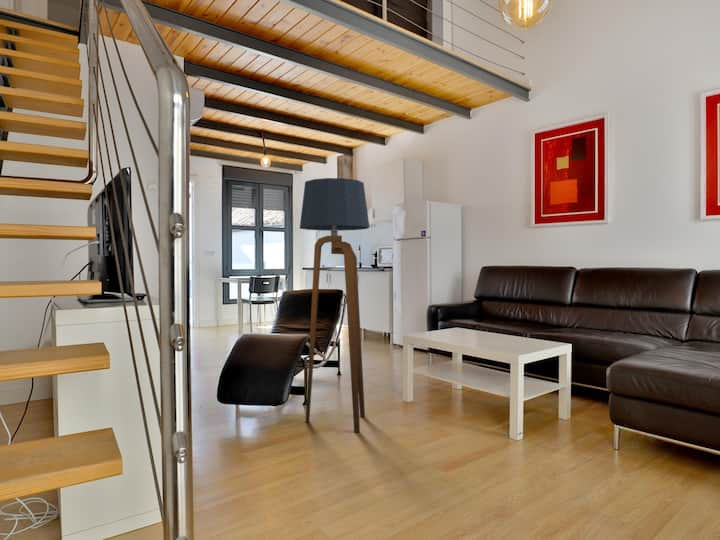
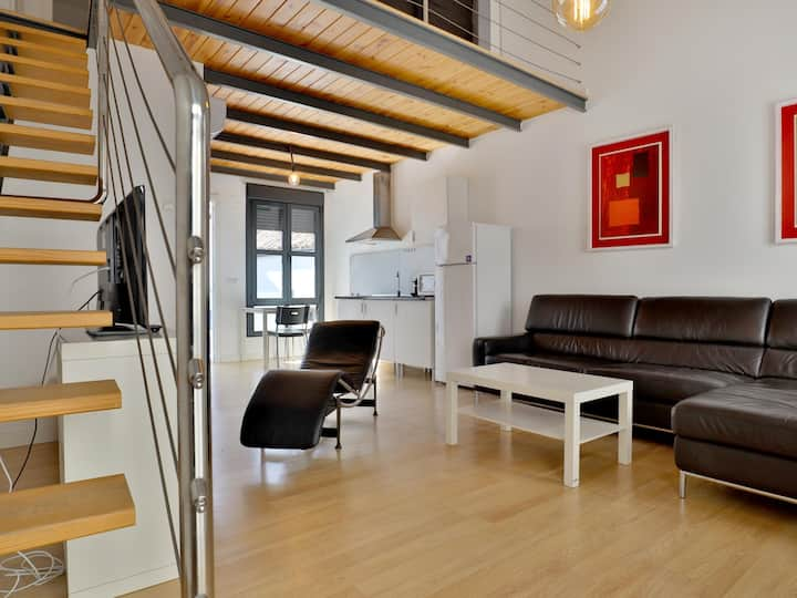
- floor lamp (346, 299)
